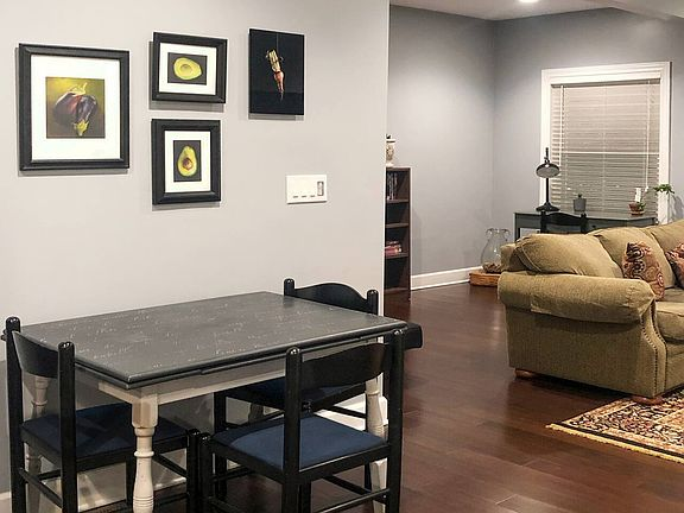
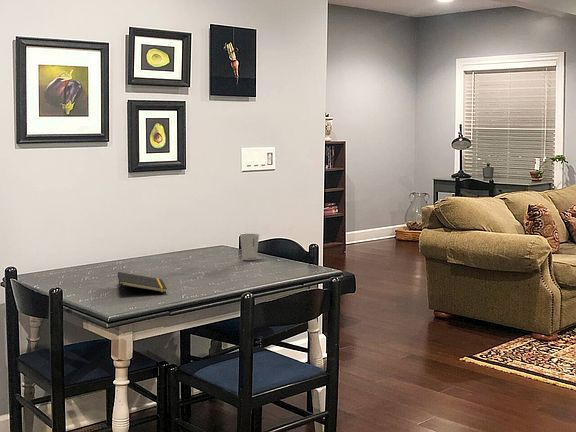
+ notepad (141, 281)
+ dixie cup (249, 247)
